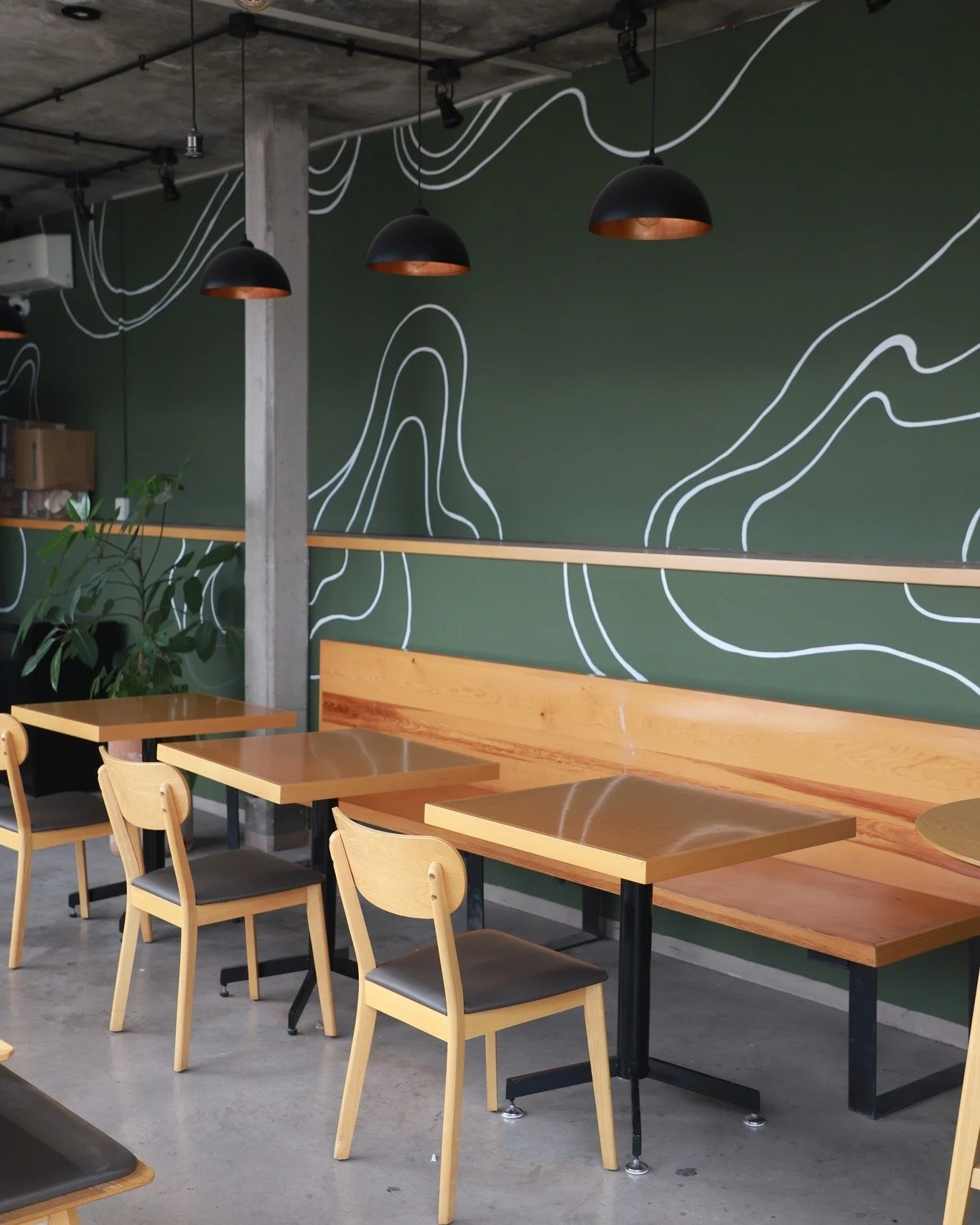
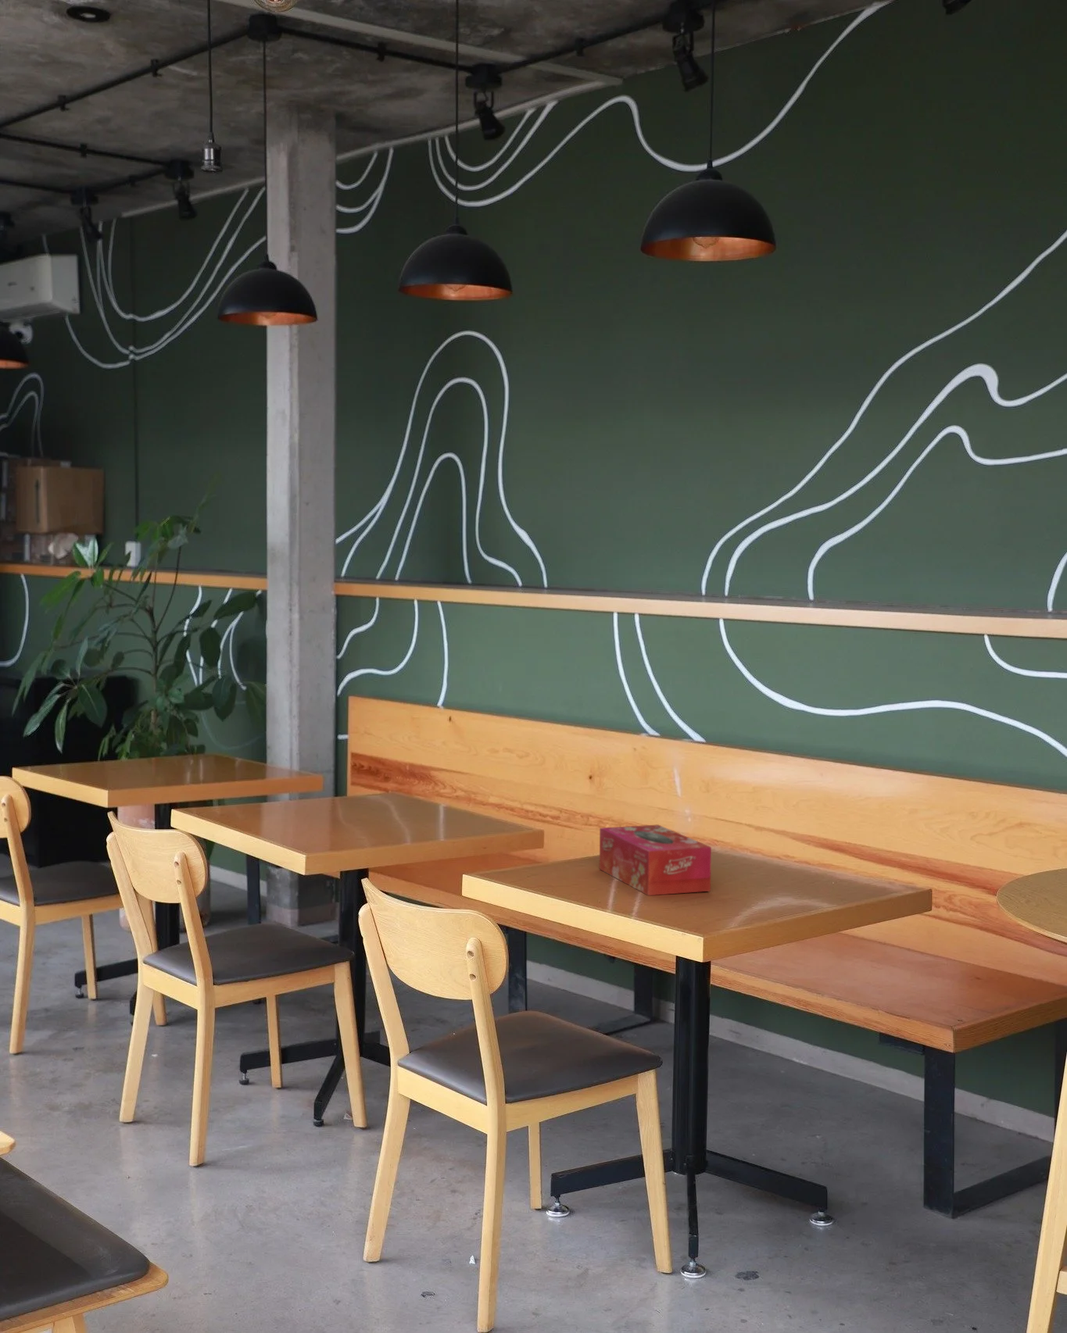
+ tissue box (652, 857)
